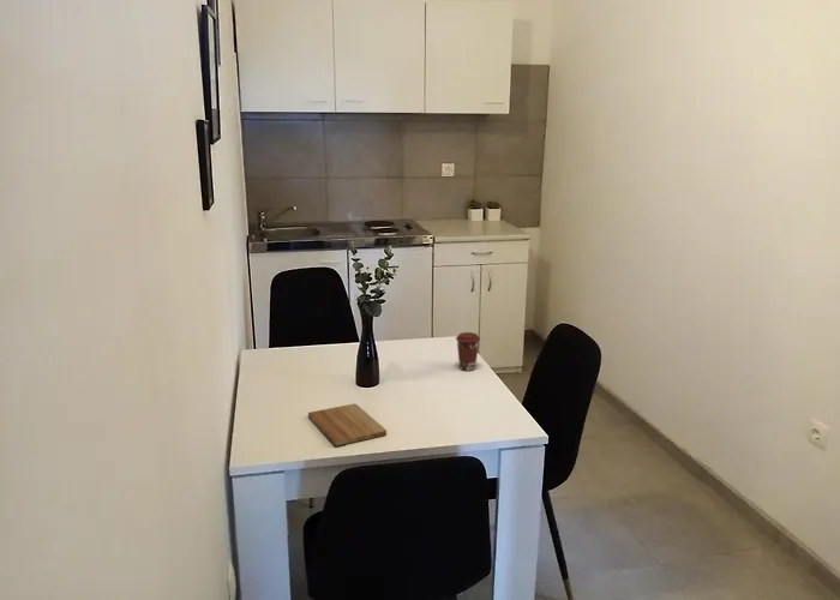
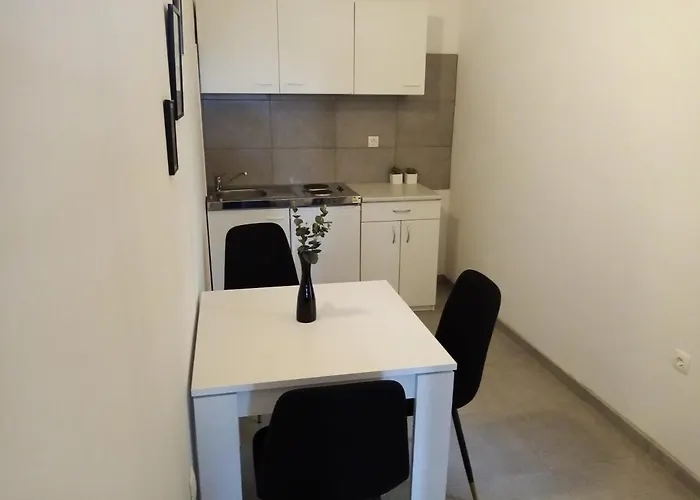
- cutting board (346, 422)
- coffee cup (467, 352)
